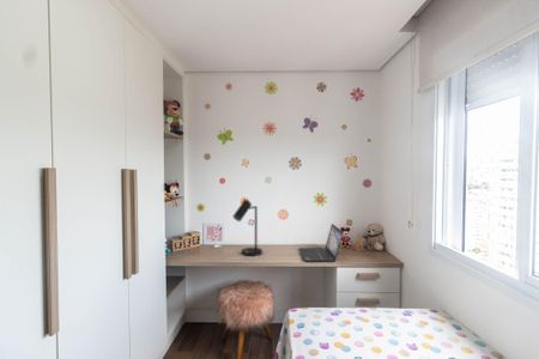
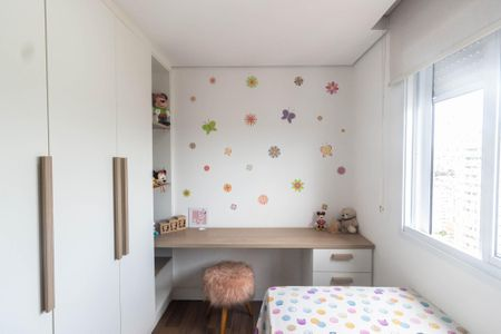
- laptop (319, 248)
- desk lamp (255, 226)
